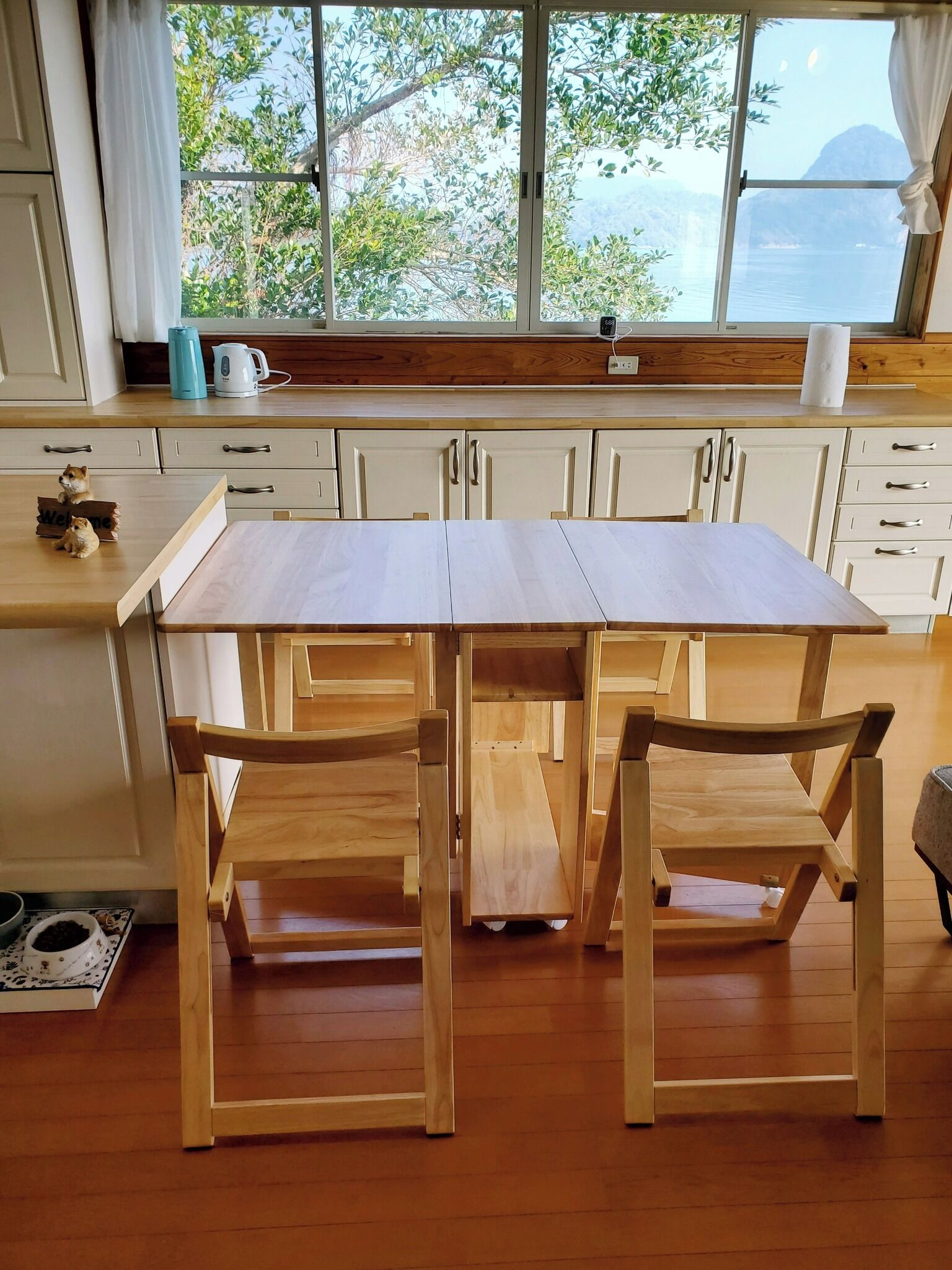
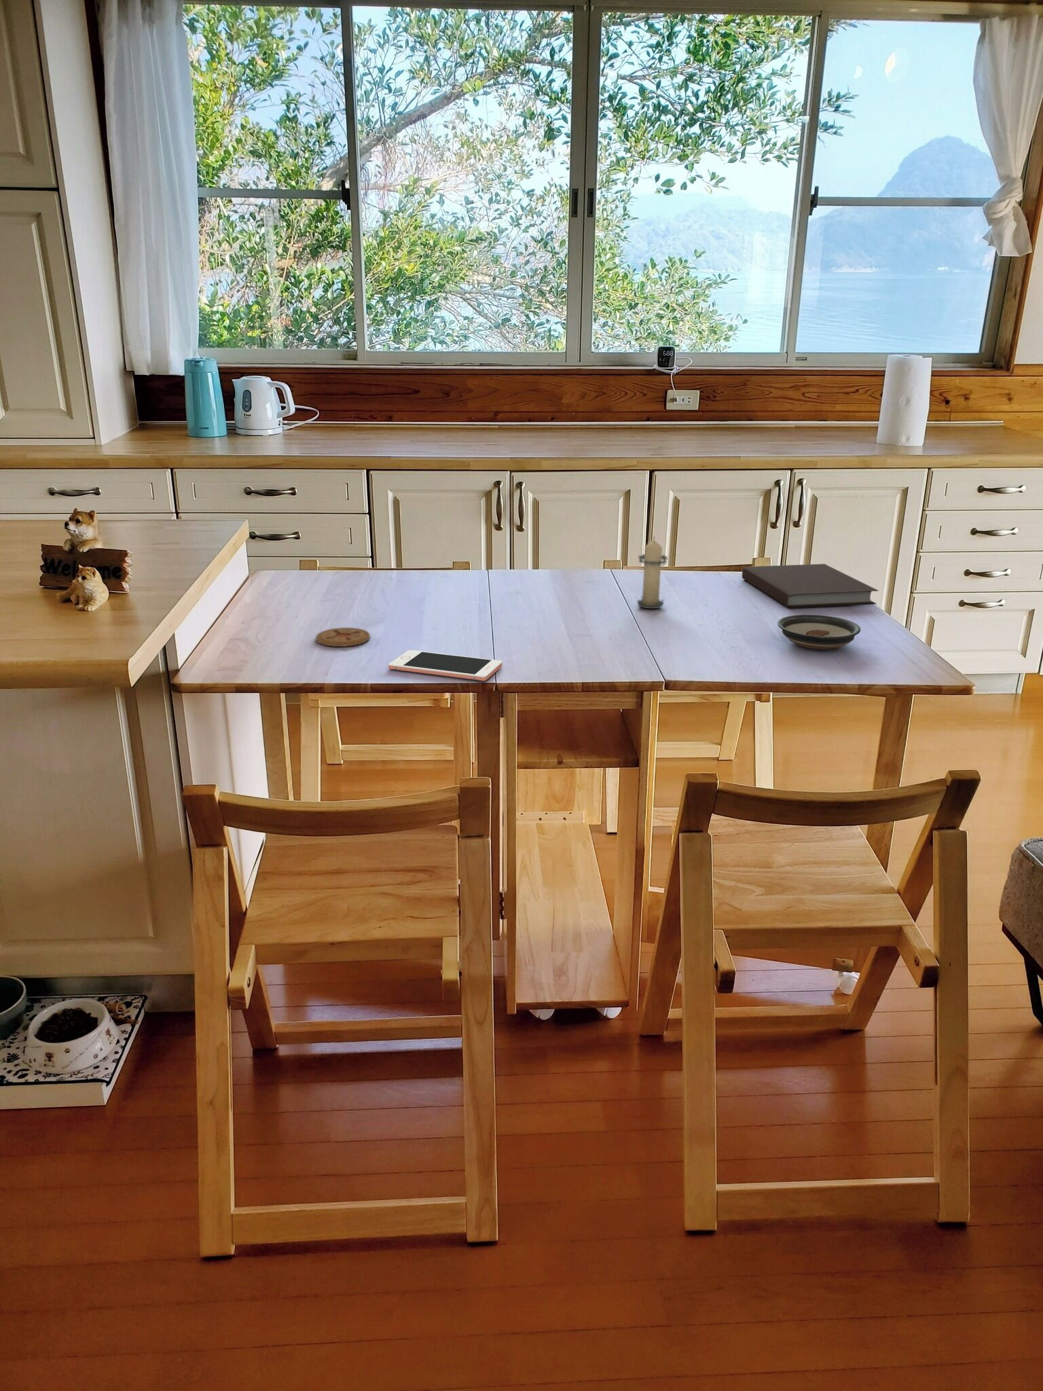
+ candle (652, 572)
+ notebook (806, 584)
+ cell phone (446, 665)
+ saucer (817, 634)
+ coaster (343, 636)
